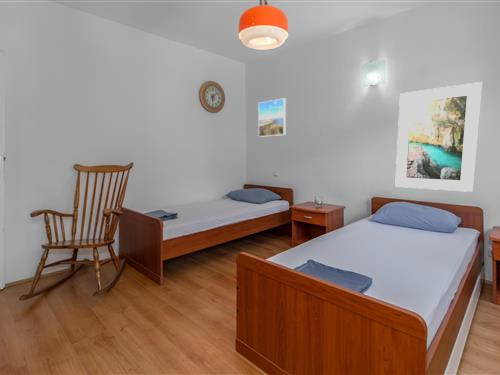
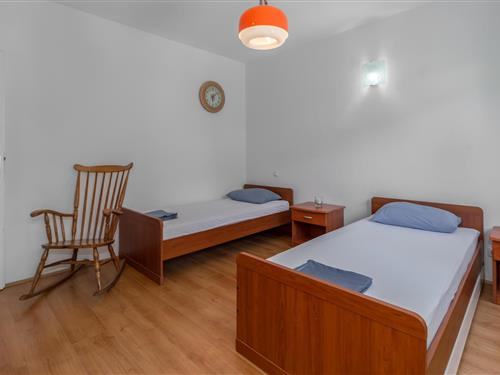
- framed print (434, 139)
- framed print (271, 118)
